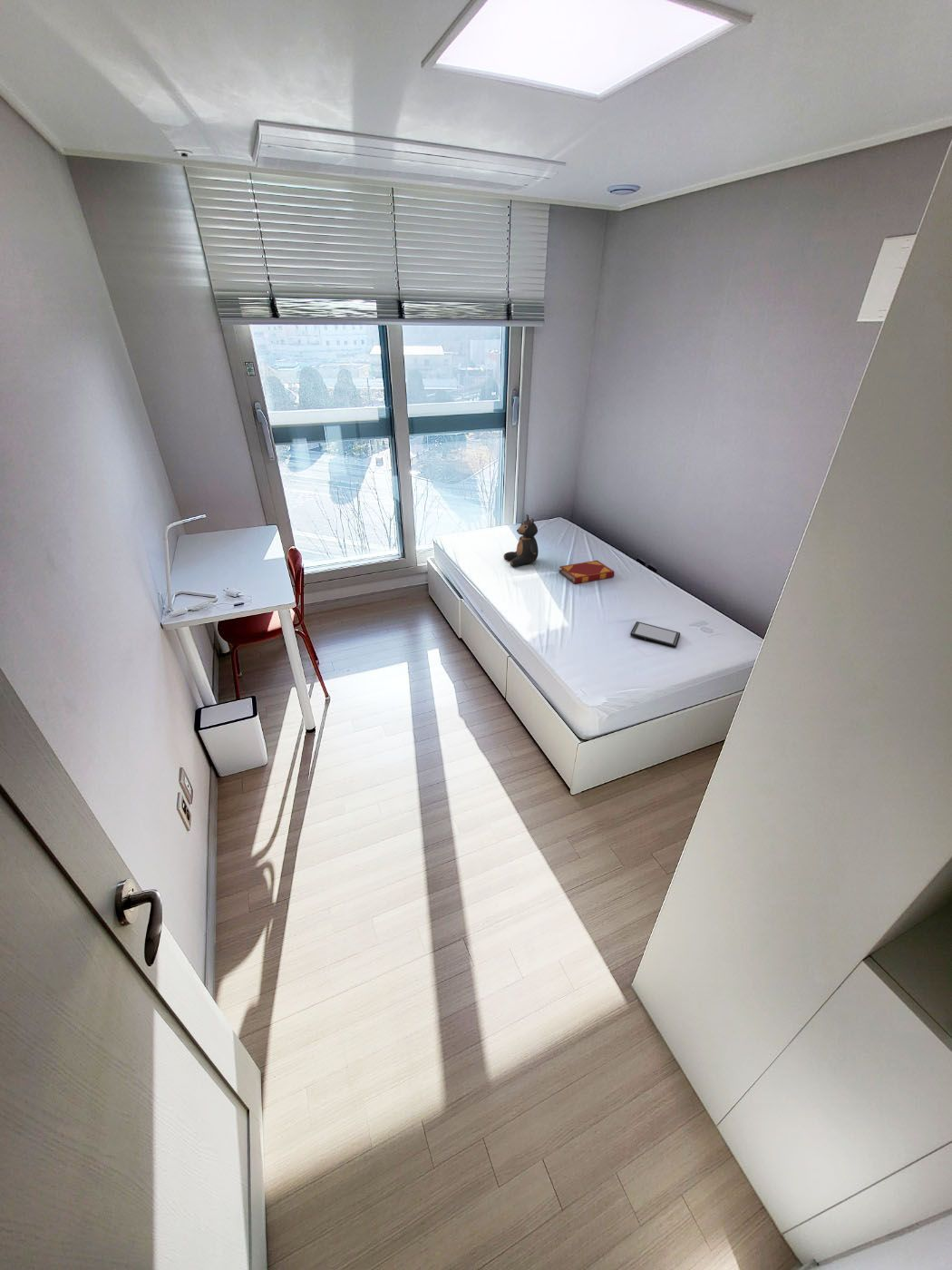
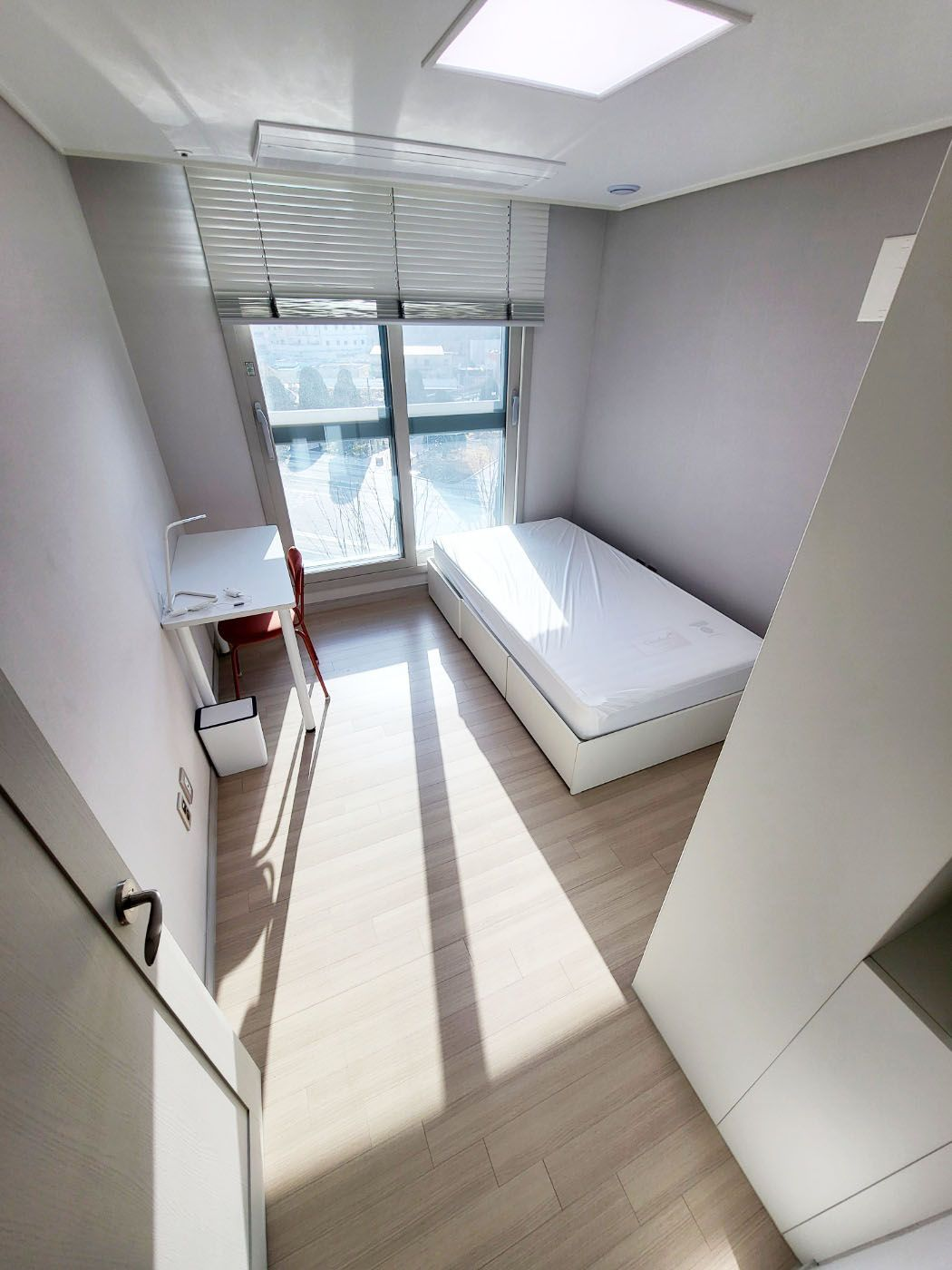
- teddy bear (521, 540)
- hardback book (586, 572)
- tablet (655, 634)
